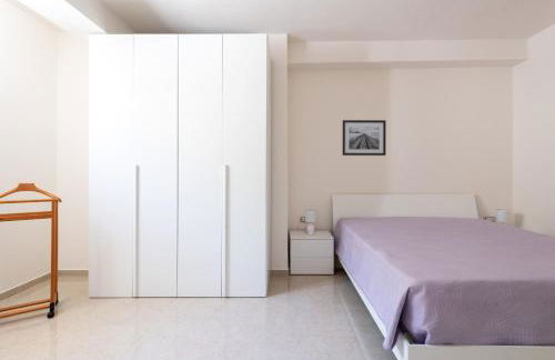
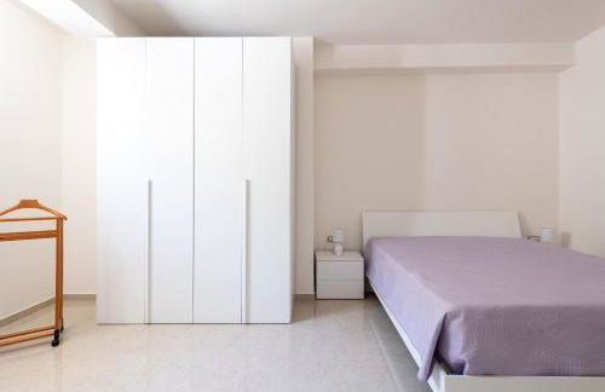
- wall art (363, 138)
